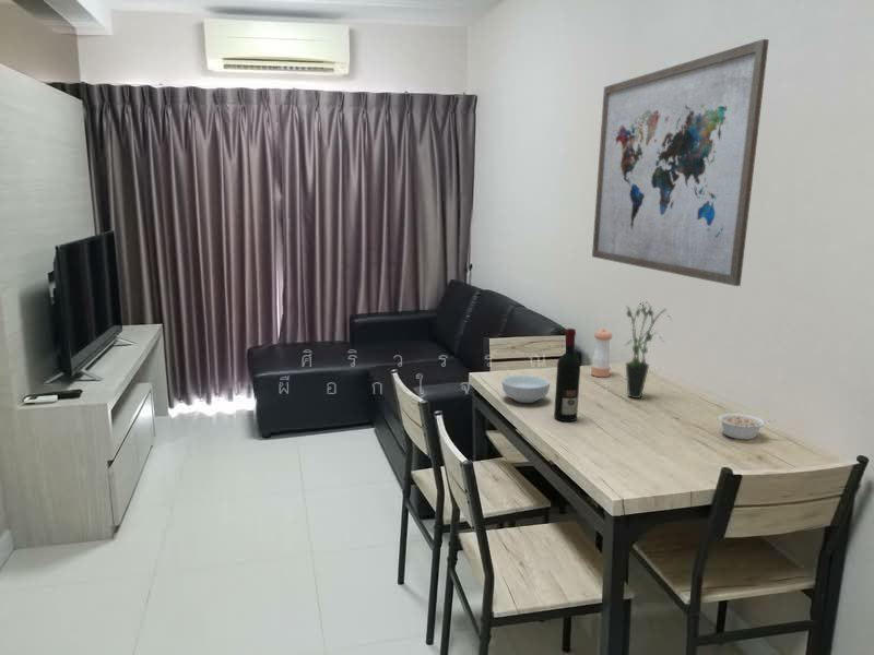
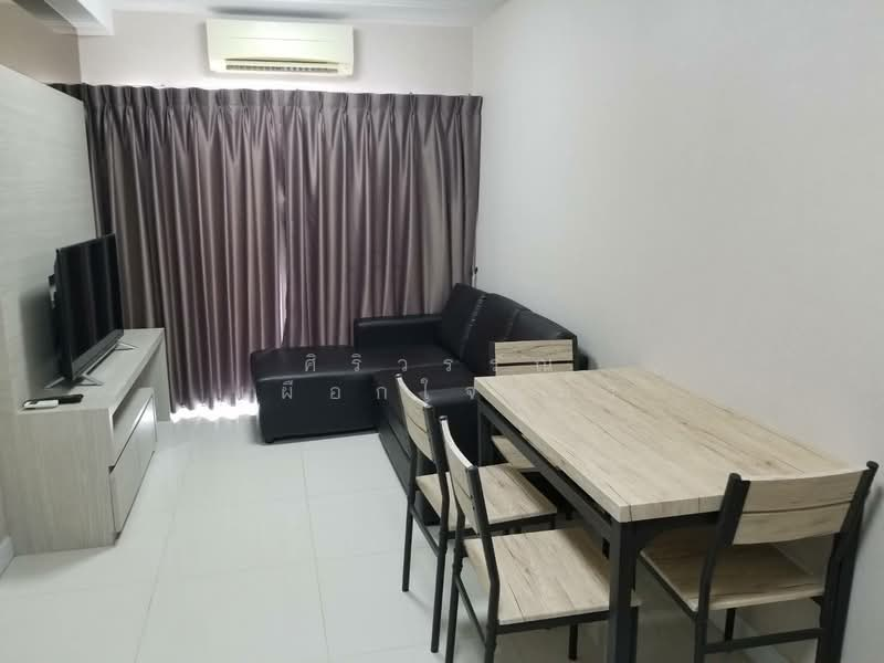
- legume (742, 425)
- wall art (661, 170)
- alcohol (568, 373)
- pepper shaker (602, 352)
- potted plant (643, 349)
- cereal bowl (524, 390)
